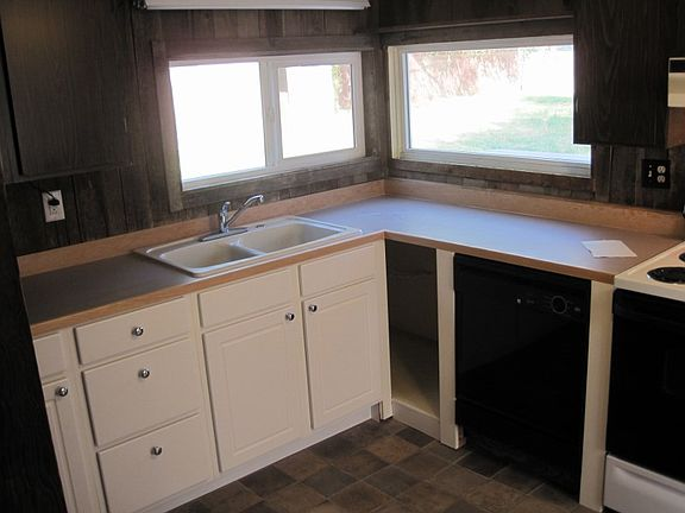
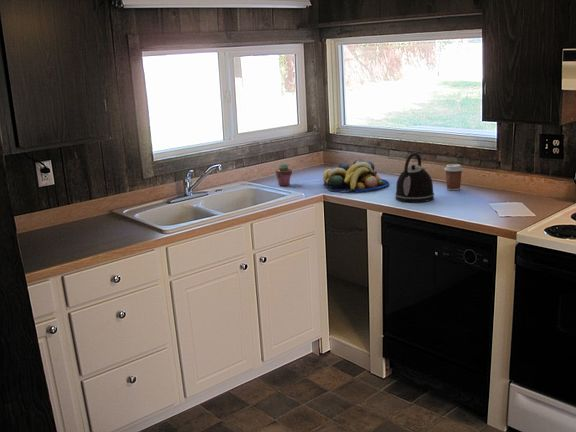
+ potted succulent (283, 174)
+ fruit bowl (356, 173)
+ coffee cup (453, 177)
+ kettle (414, 175)
